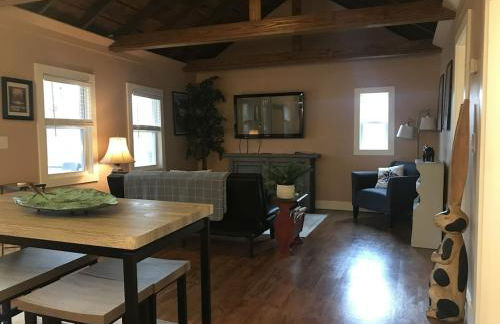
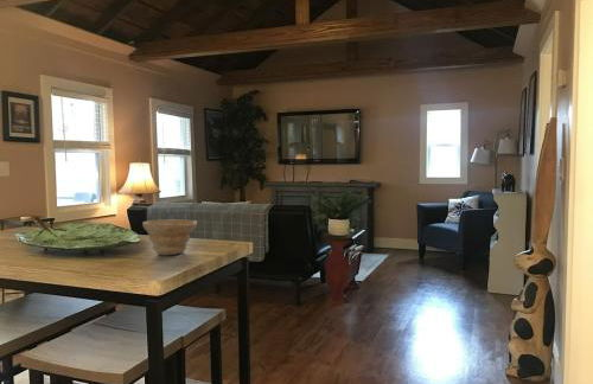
+ bowl (171, 237)
